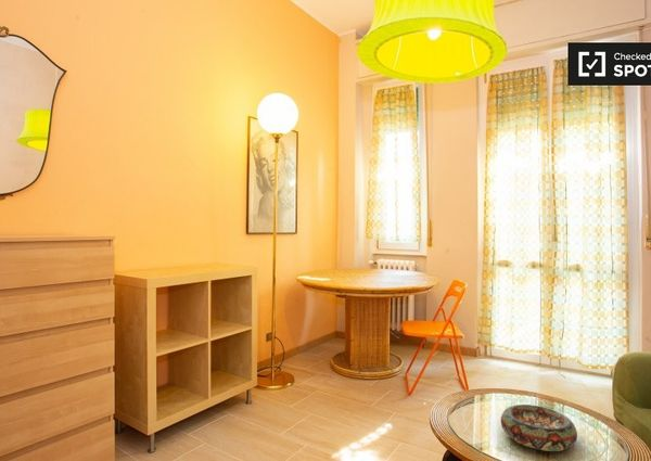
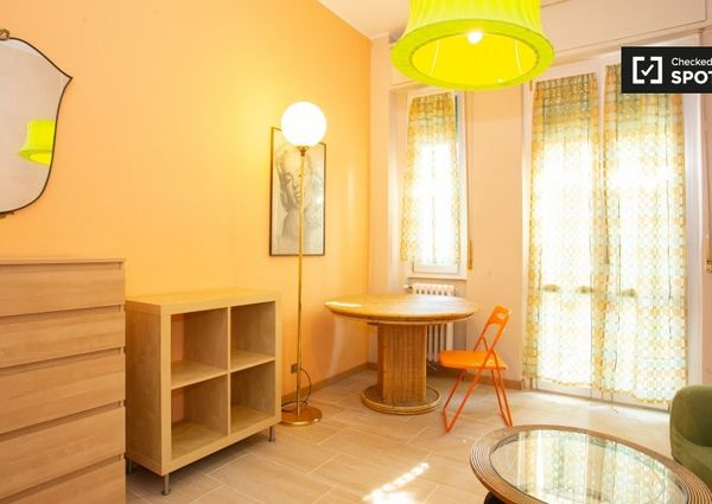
- decorative bowl (537, 426)
